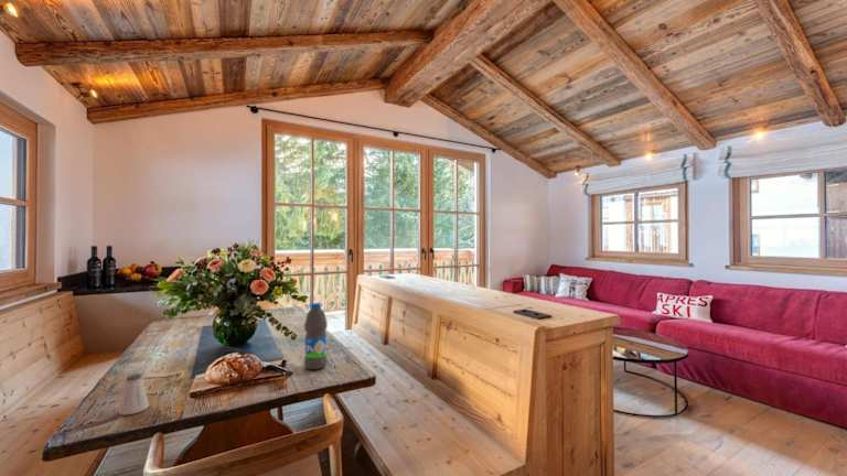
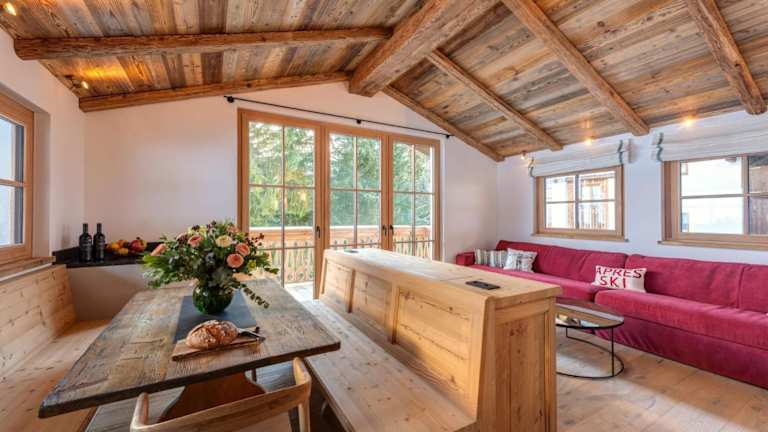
- saltshaker (133, 392)
- water bottle (315, 335)
